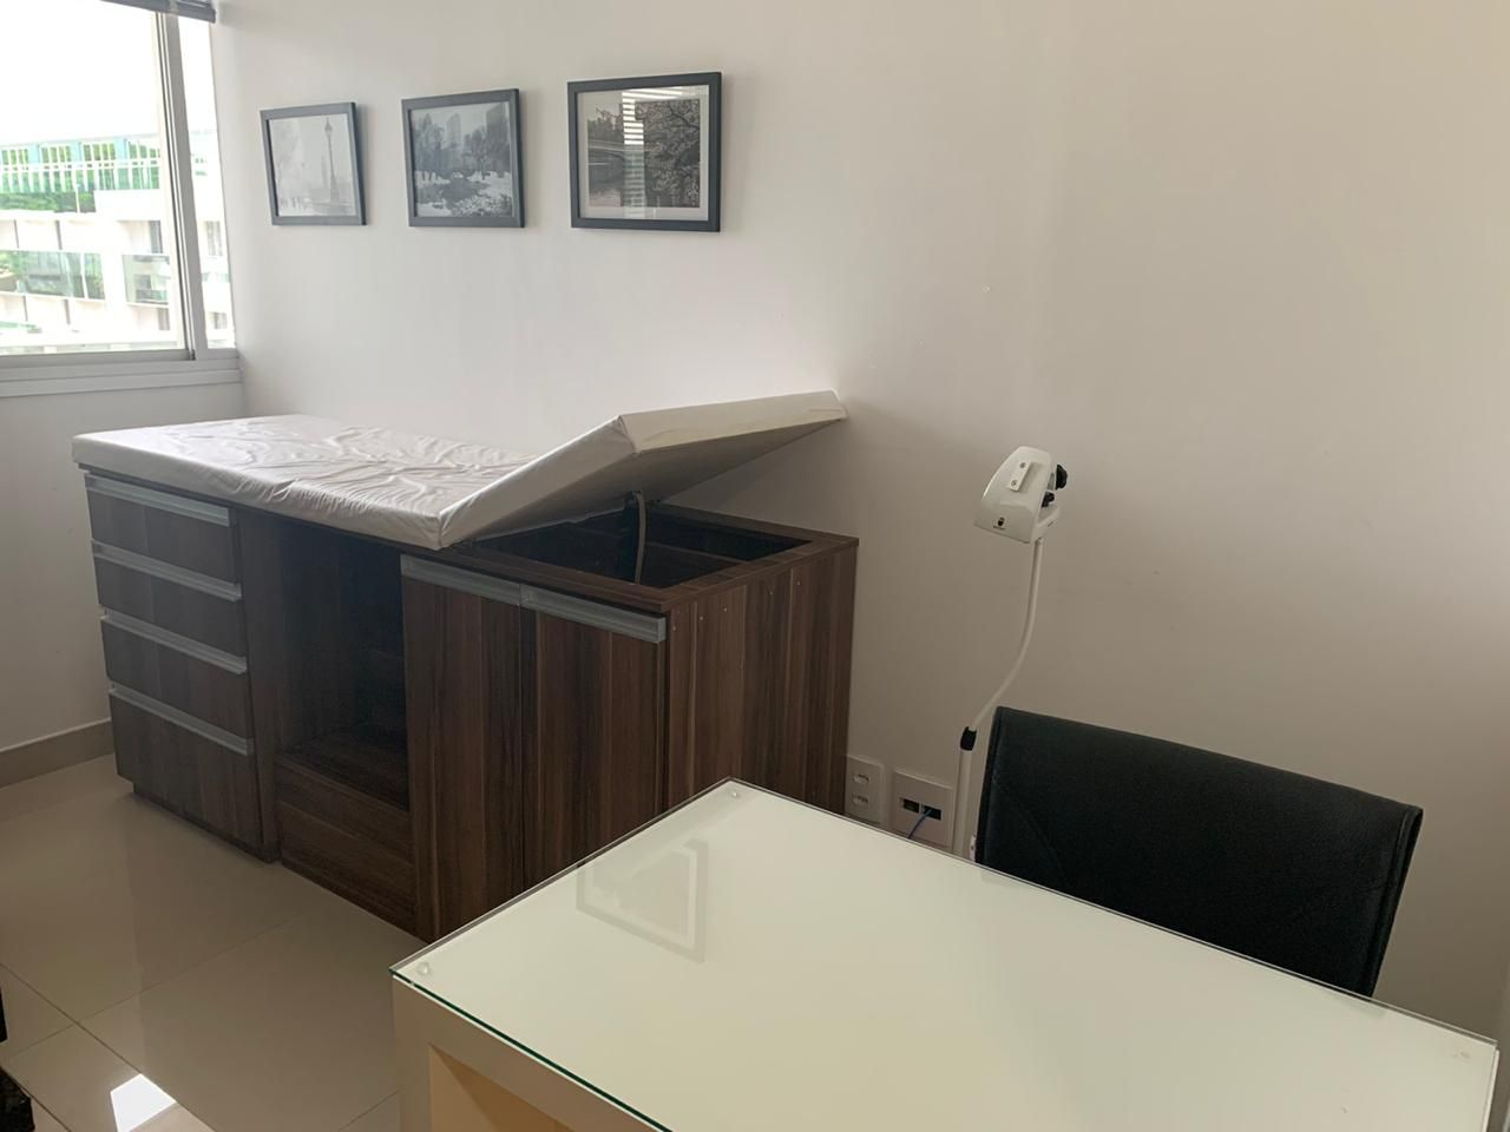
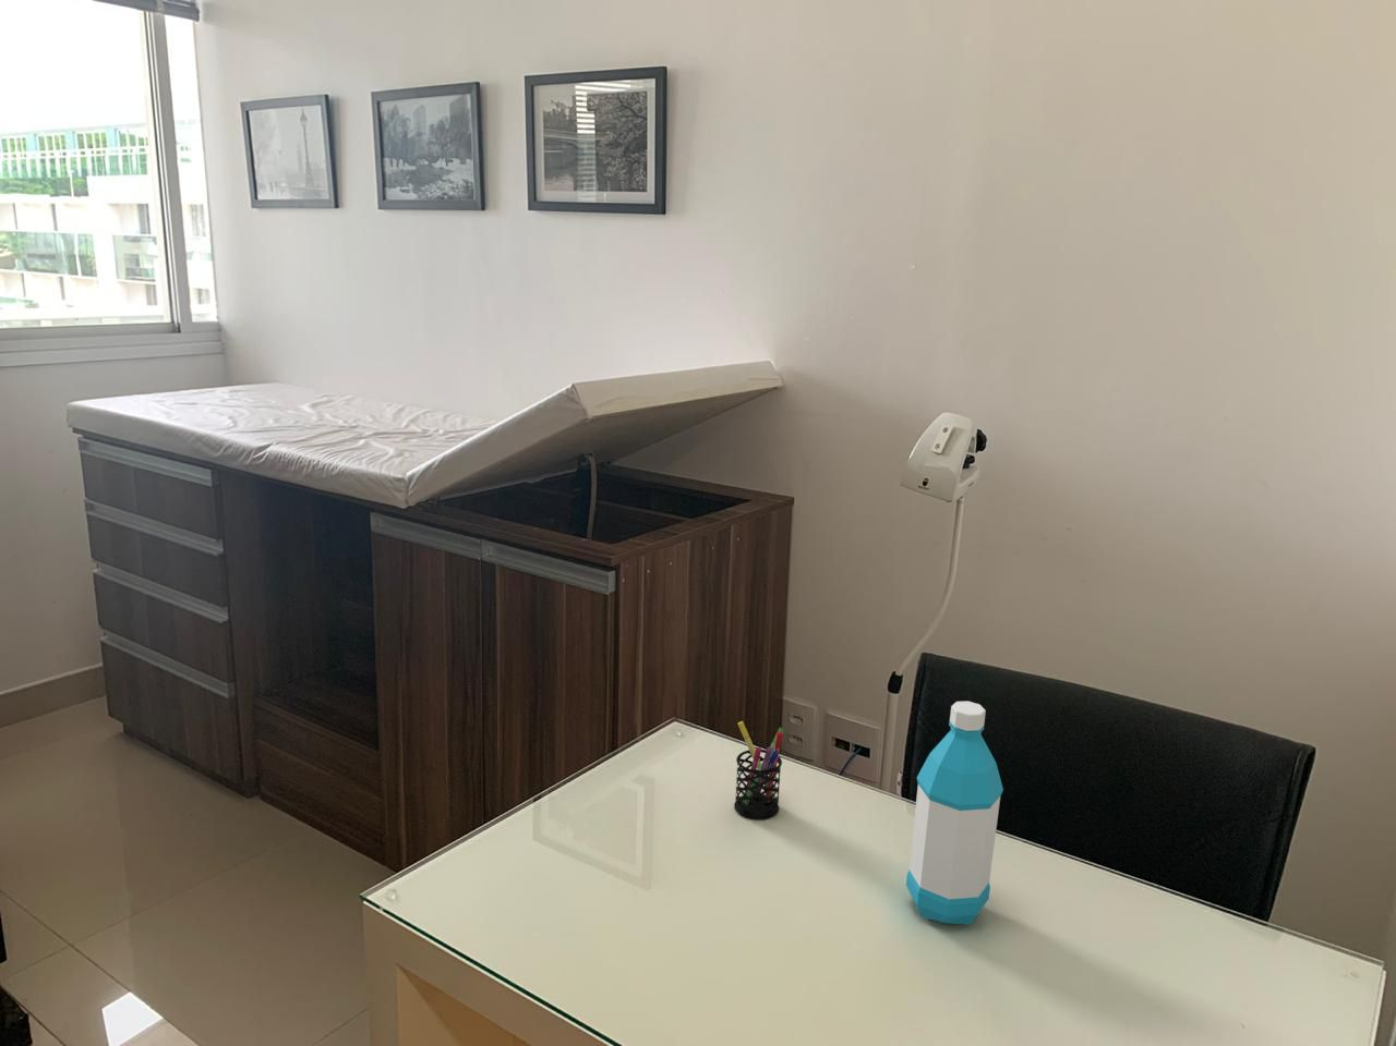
+ pen holder (764, 765)
+ water bottle (956, 811)
